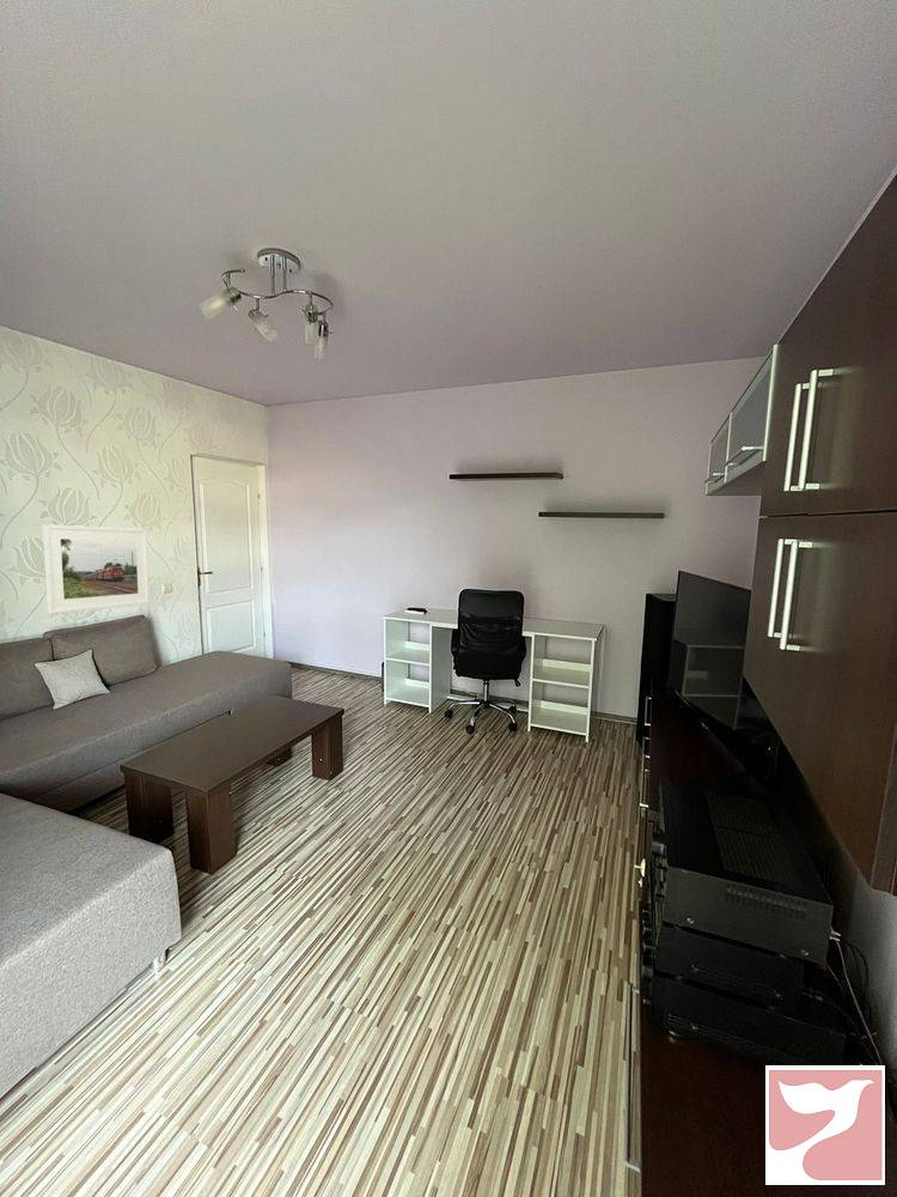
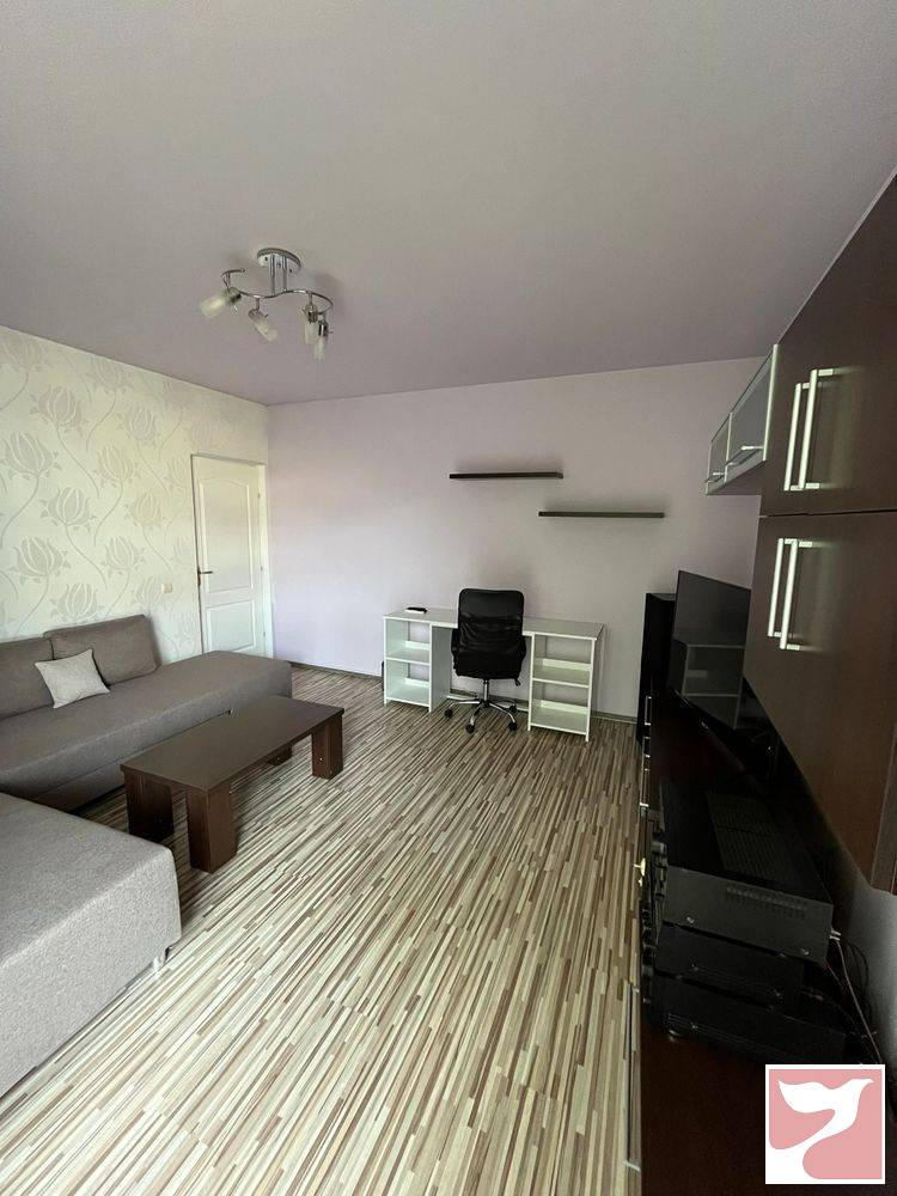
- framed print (100, 567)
